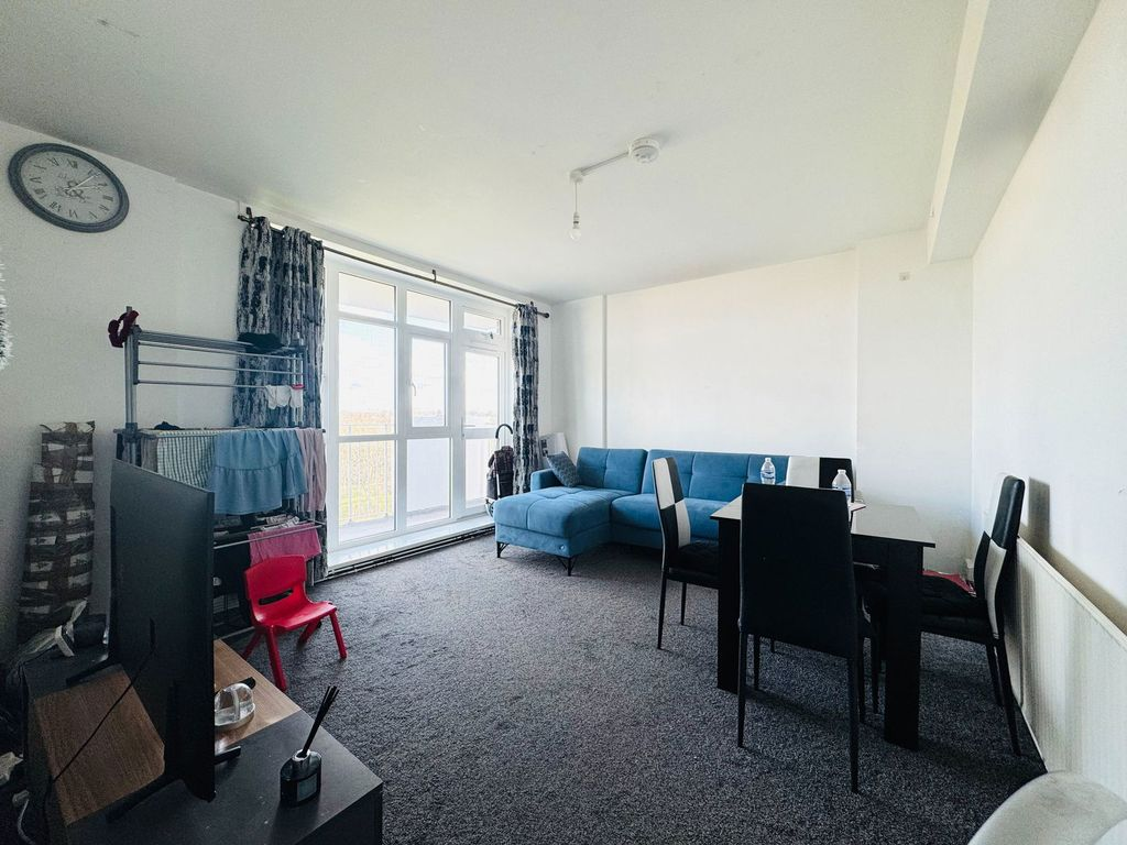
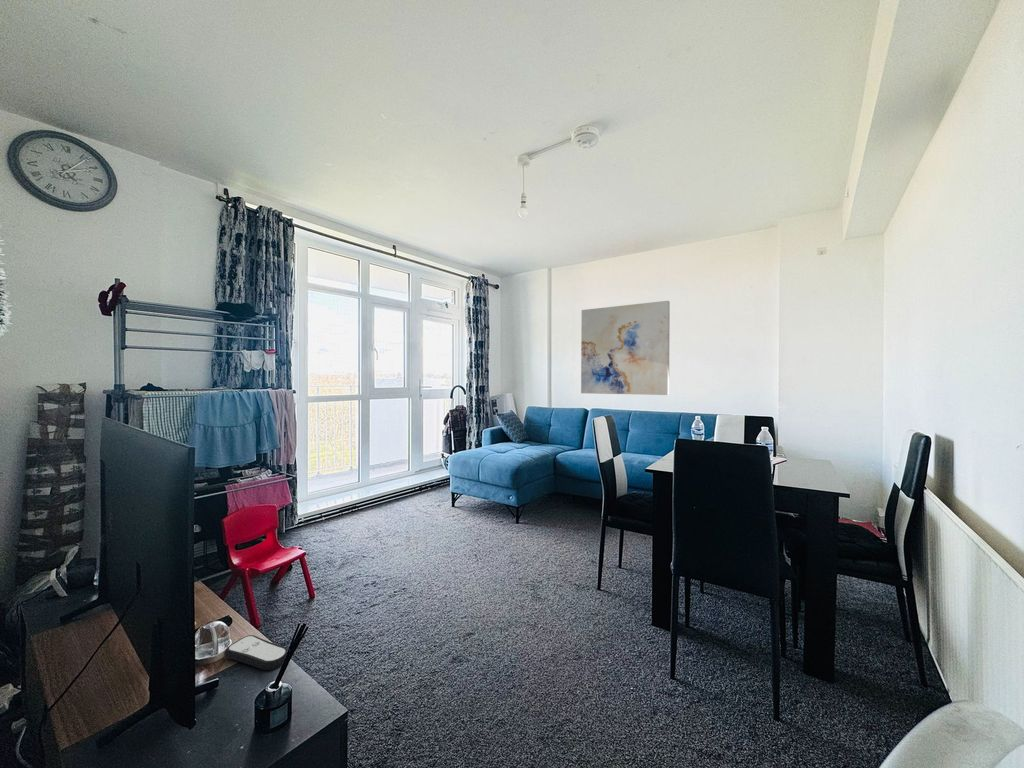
+ wall art (622, 350)
+ remote control (258, 652)
